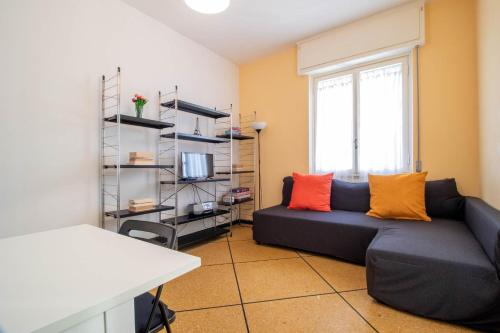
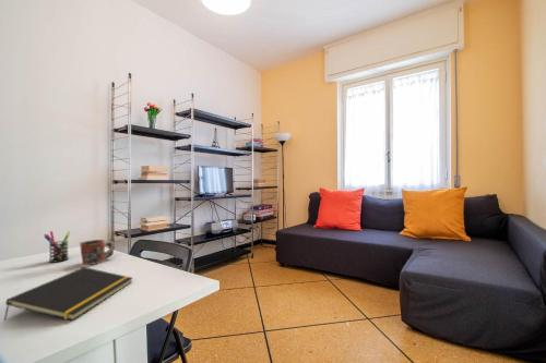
+ notepad (79, 289)
+ mug (97, 251)
+ pen holder (59, 244)
